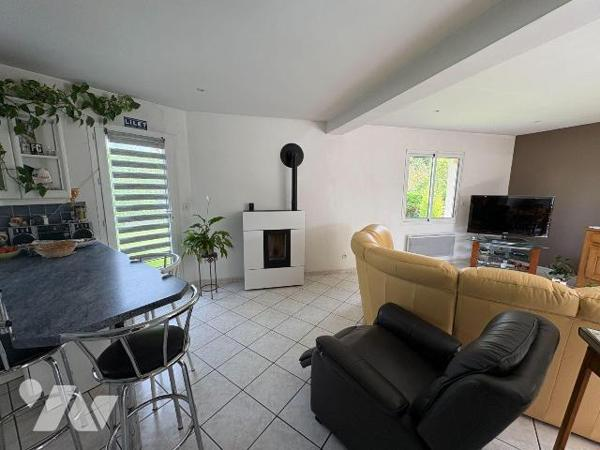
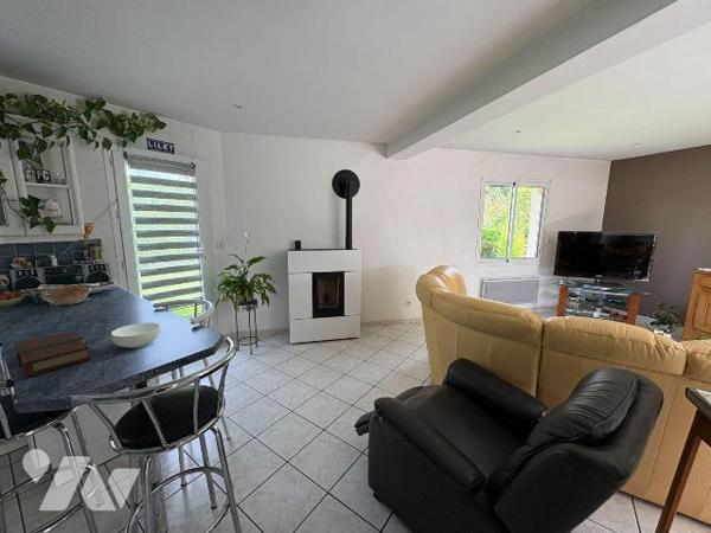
+ book (52, 351)
+ cereal bowl (136, 336)
